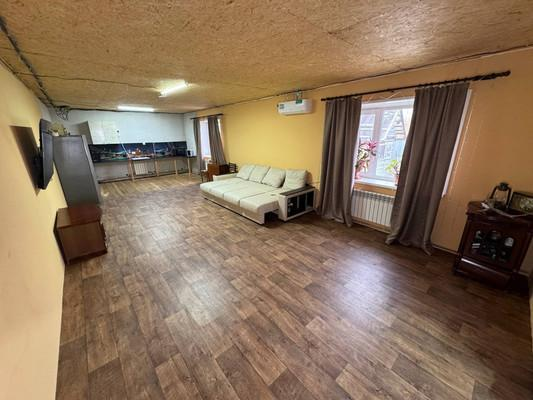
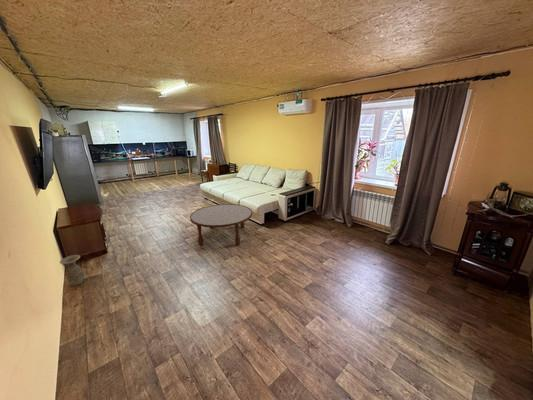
+ coffee table (222, 224)
+ ceramic jug (73, 271)
